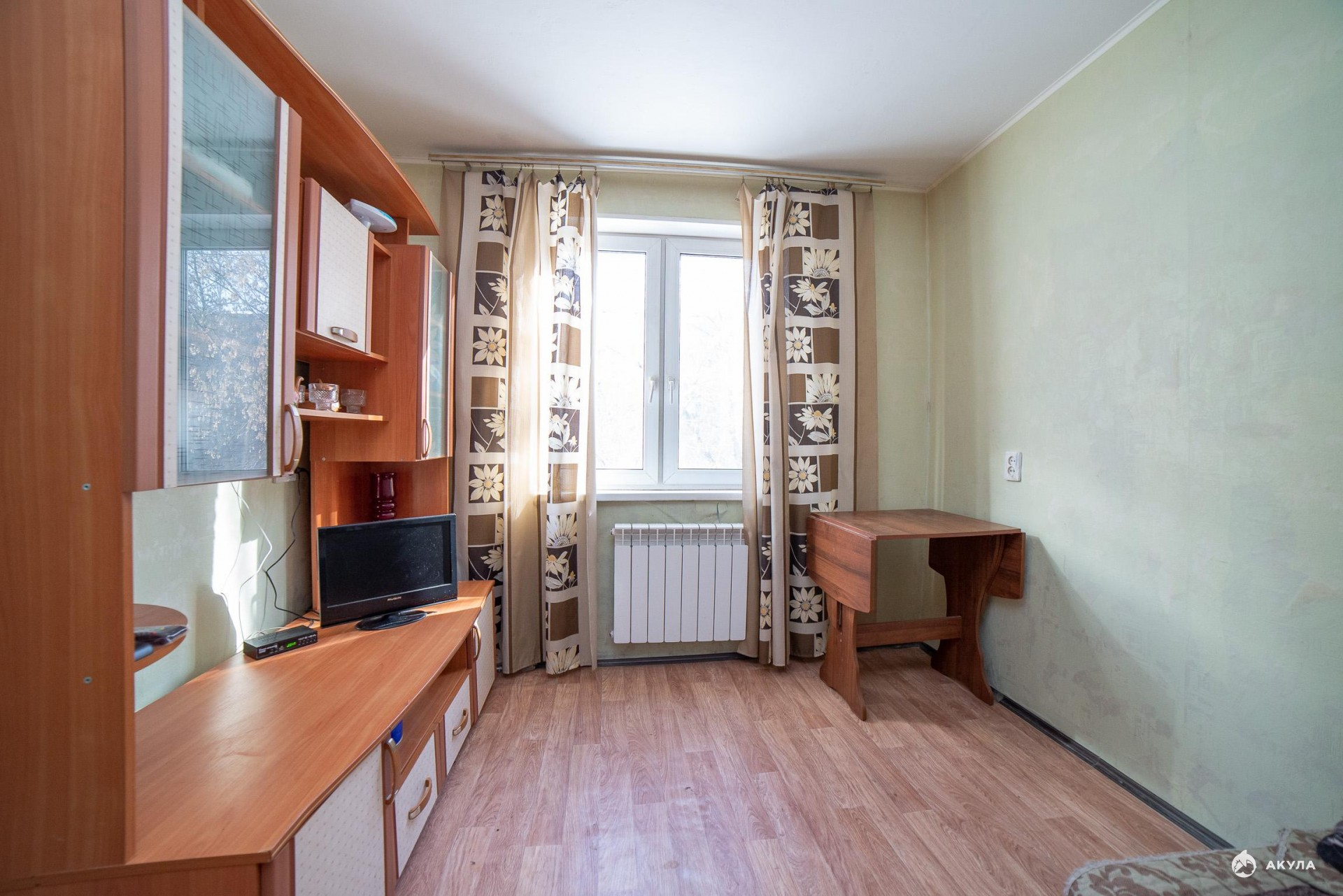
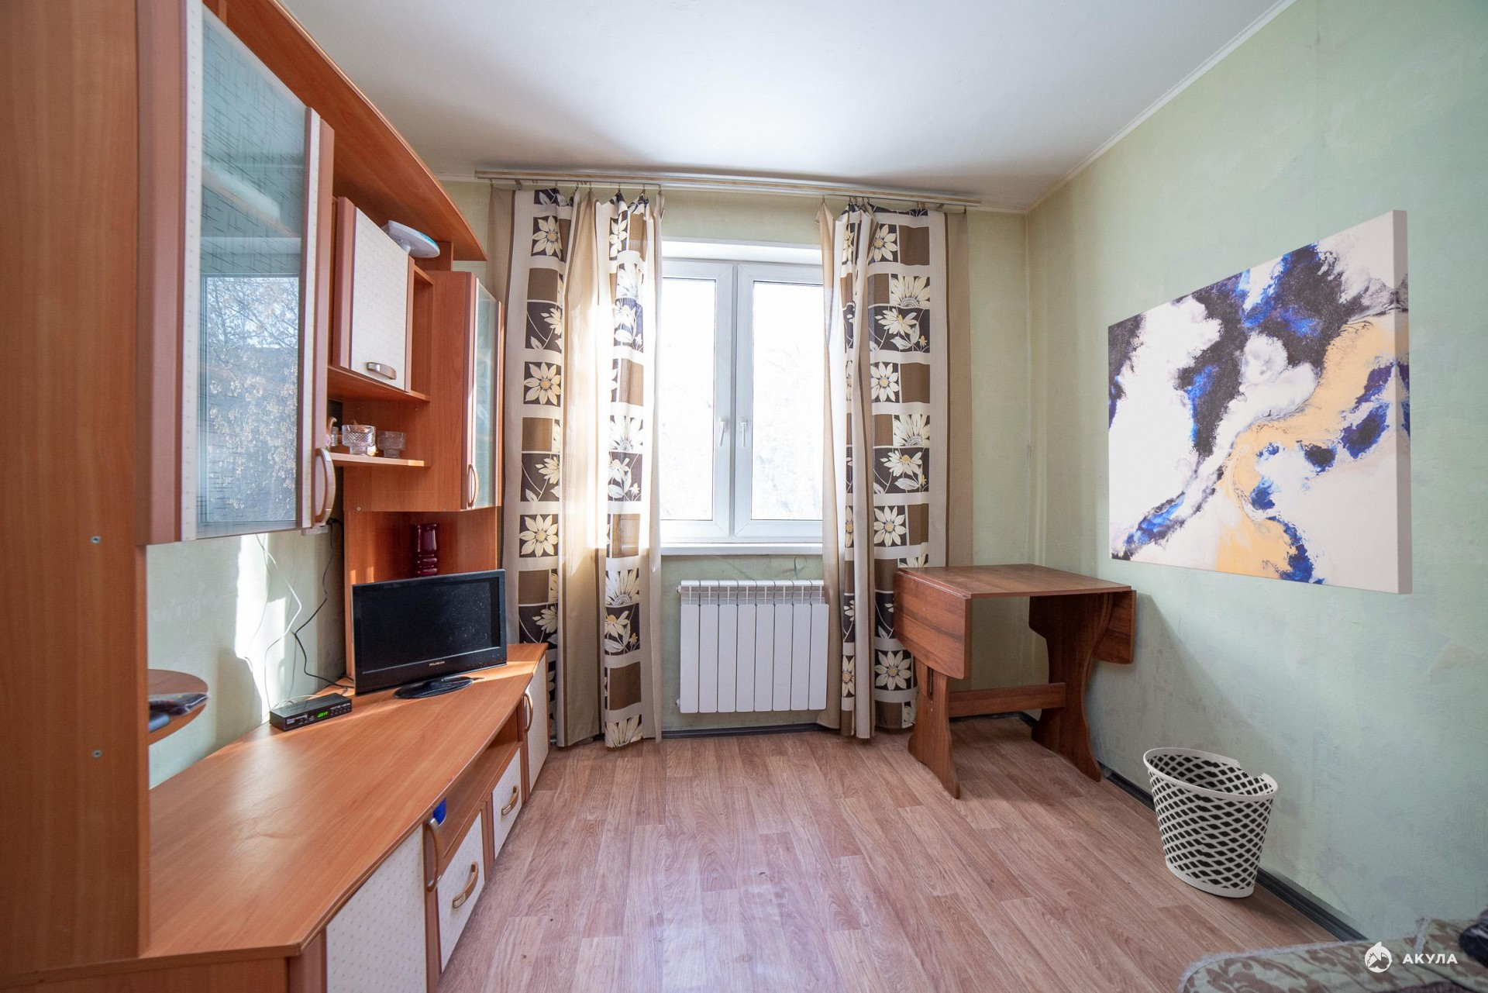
+ wall art (1222, 427)
+ wastebasket (1208, 821)
